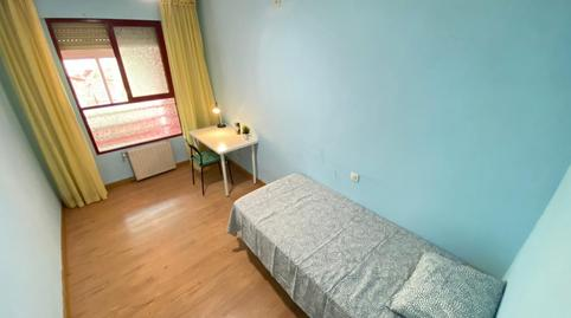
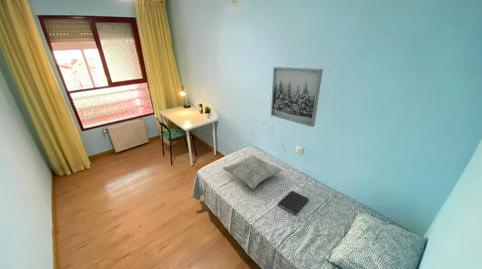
+ wall art (293, 95)
+ diary (293, 202)
+ decorative pillow (252, 169)
